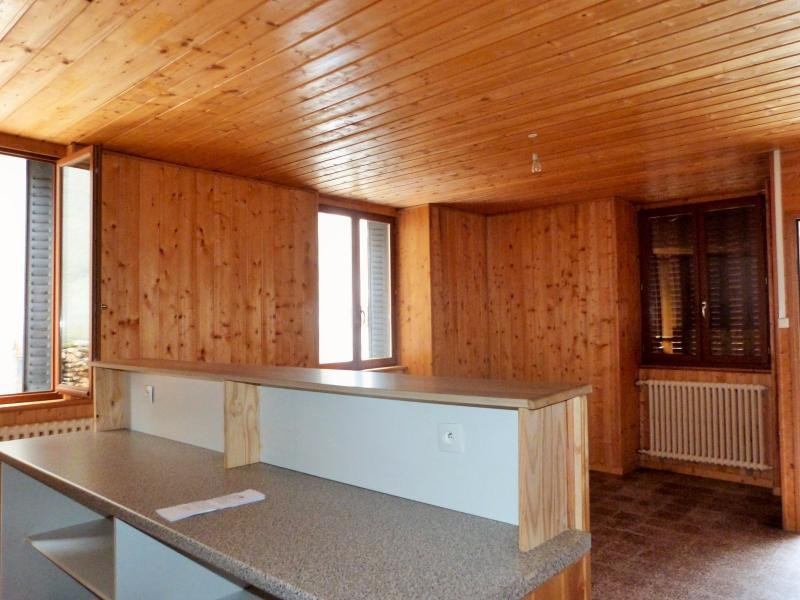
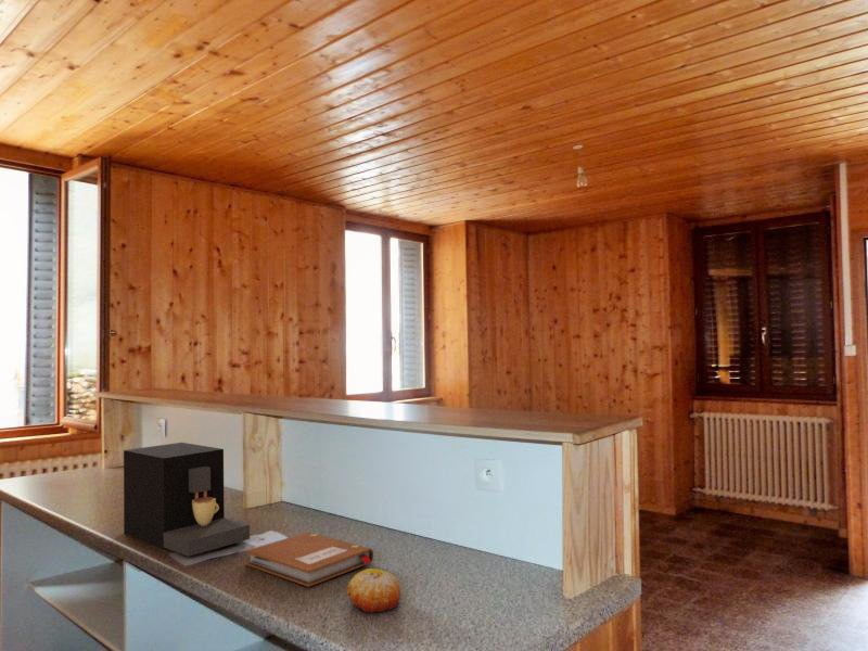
+ coffee maker (184, 494)
+ notebook (311, 557)
+ fruit (374, 588)
